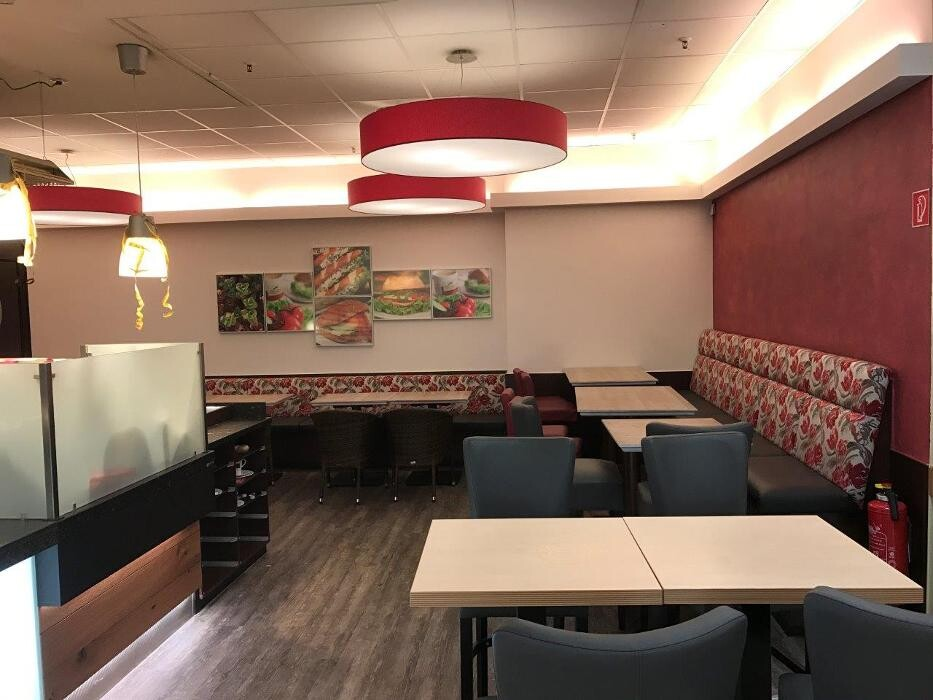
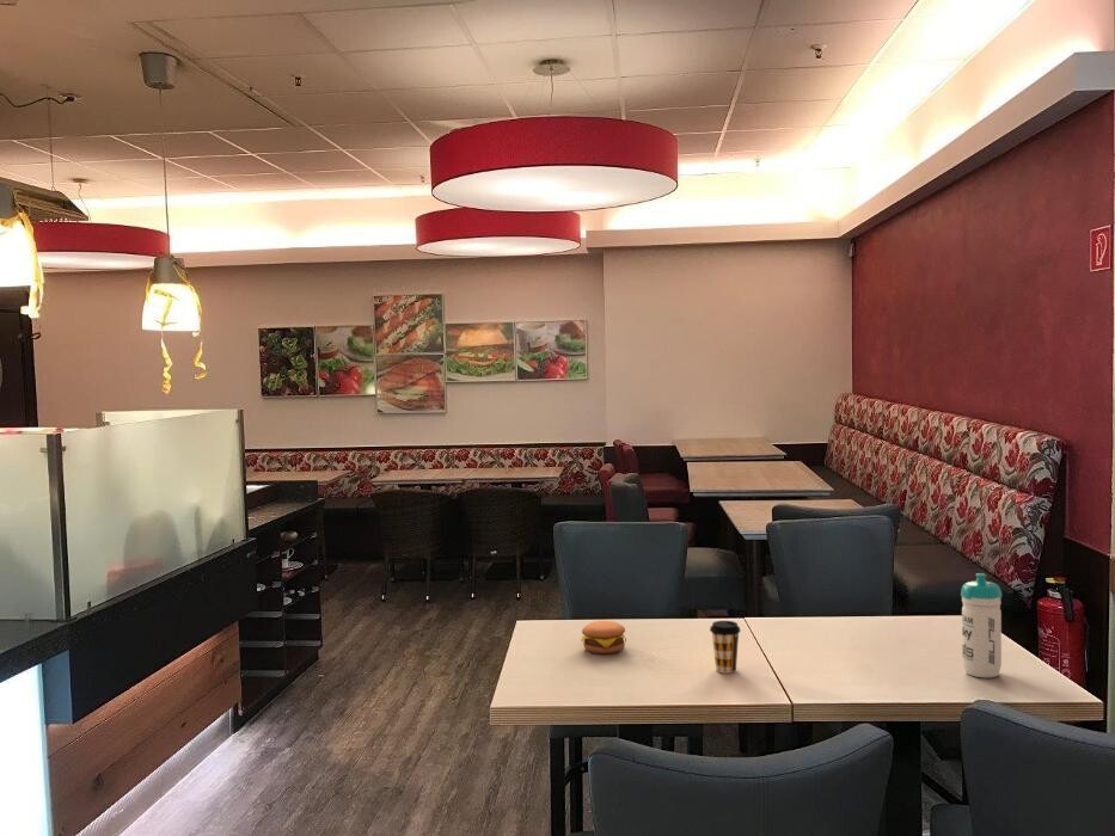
+ hamburger (604, 637)
+ coffee cup (725, 646)
+ water bottle (981, 623)
